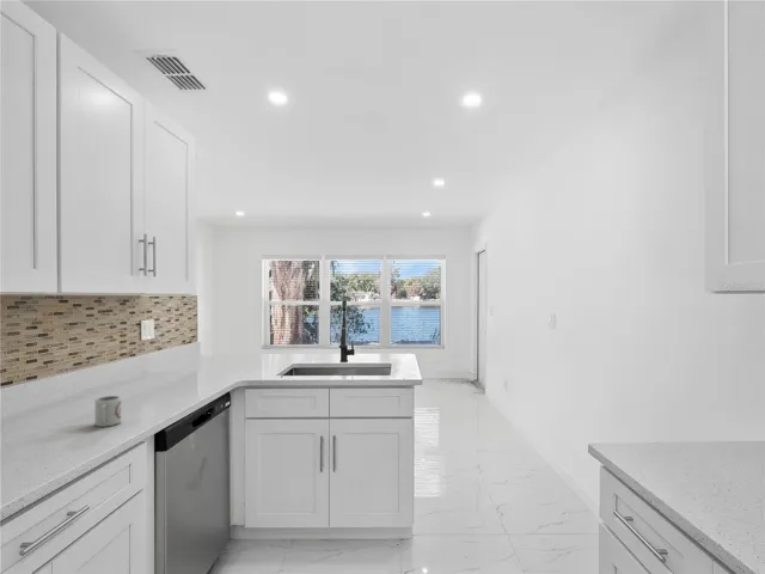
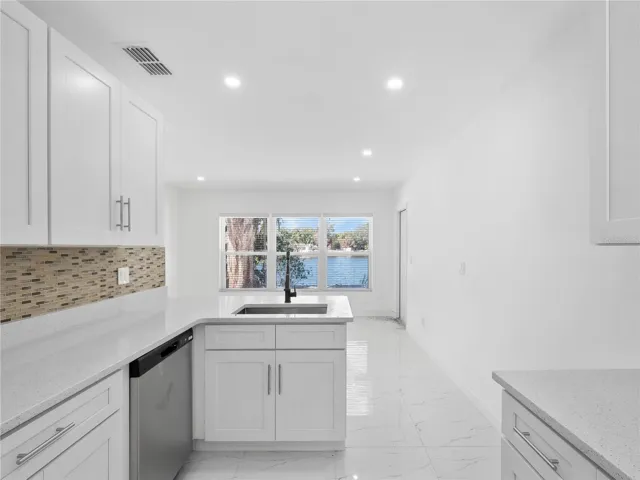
- cup (106, 411)
